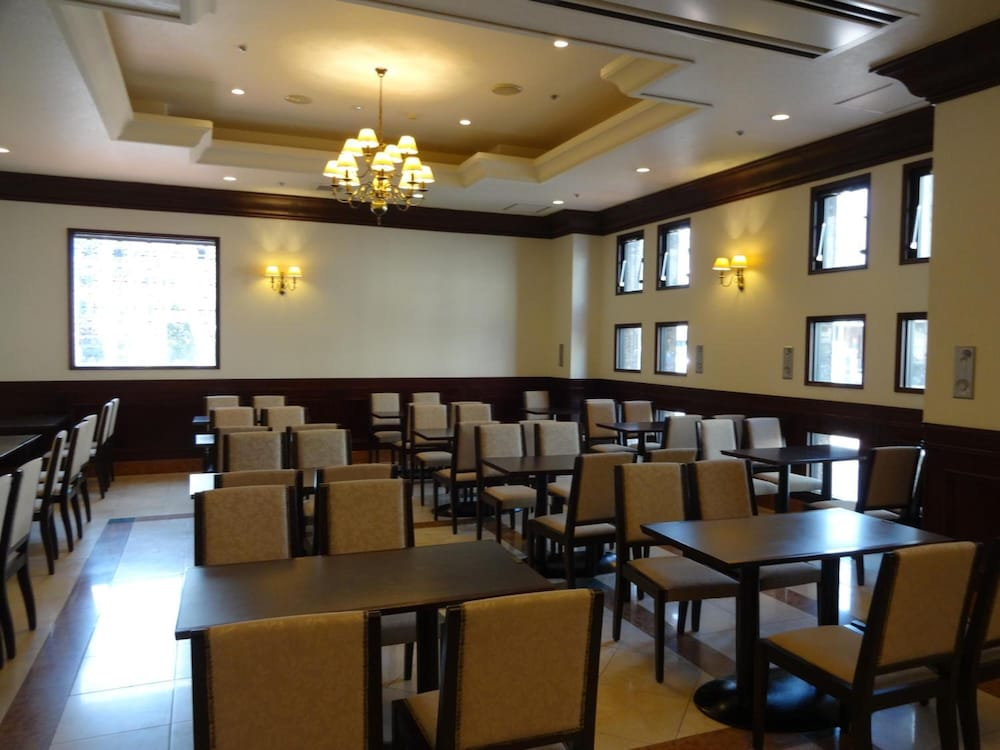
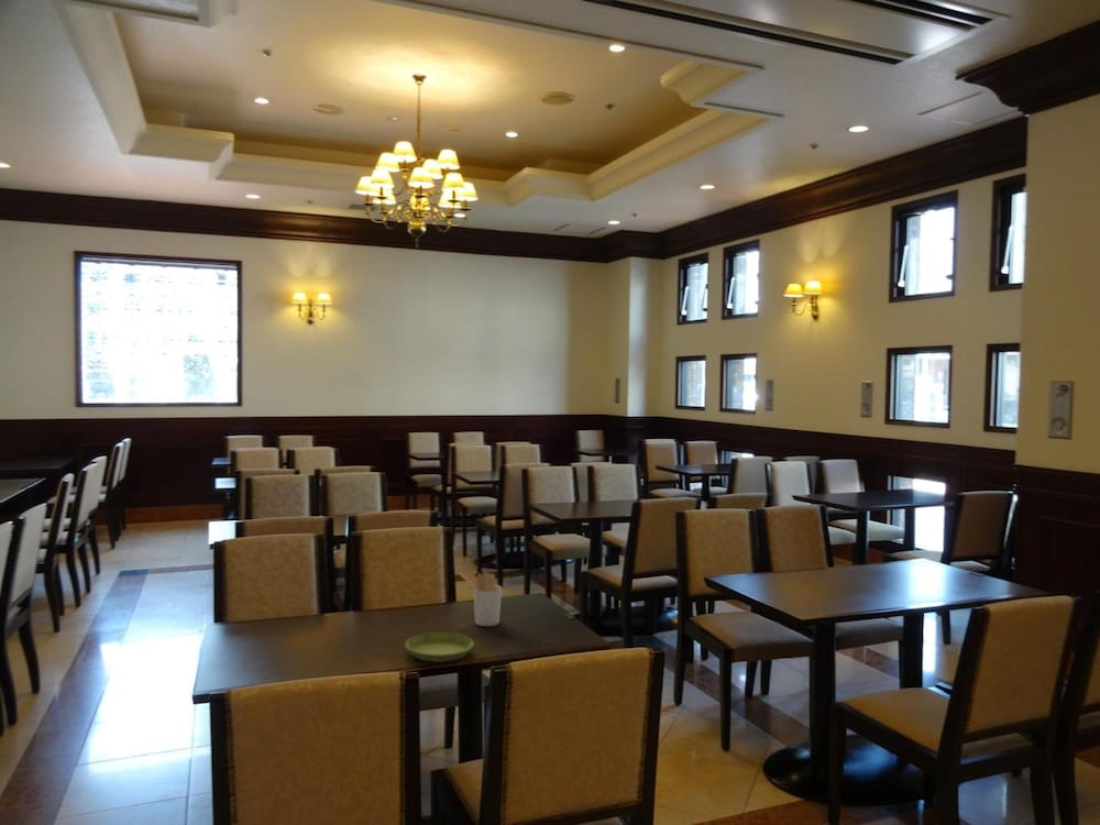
+ saucer (439, 648)
+ utensil holder (480, 595)
